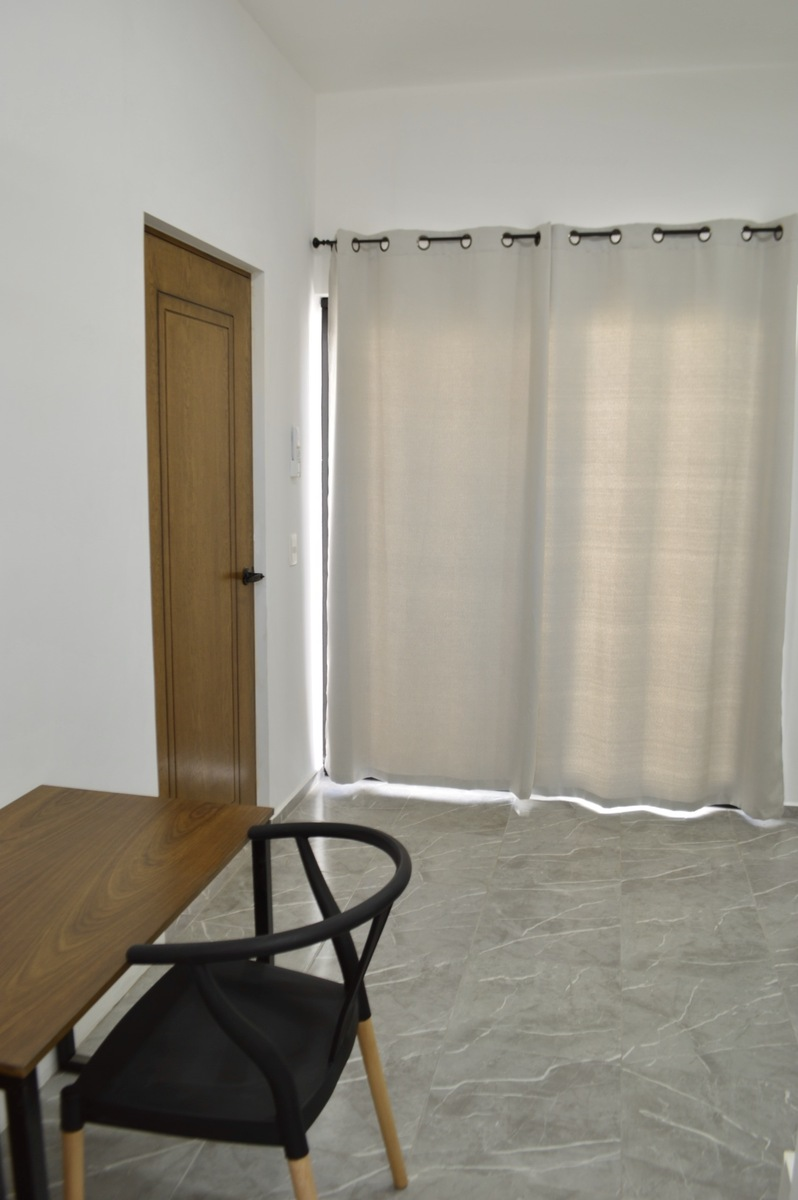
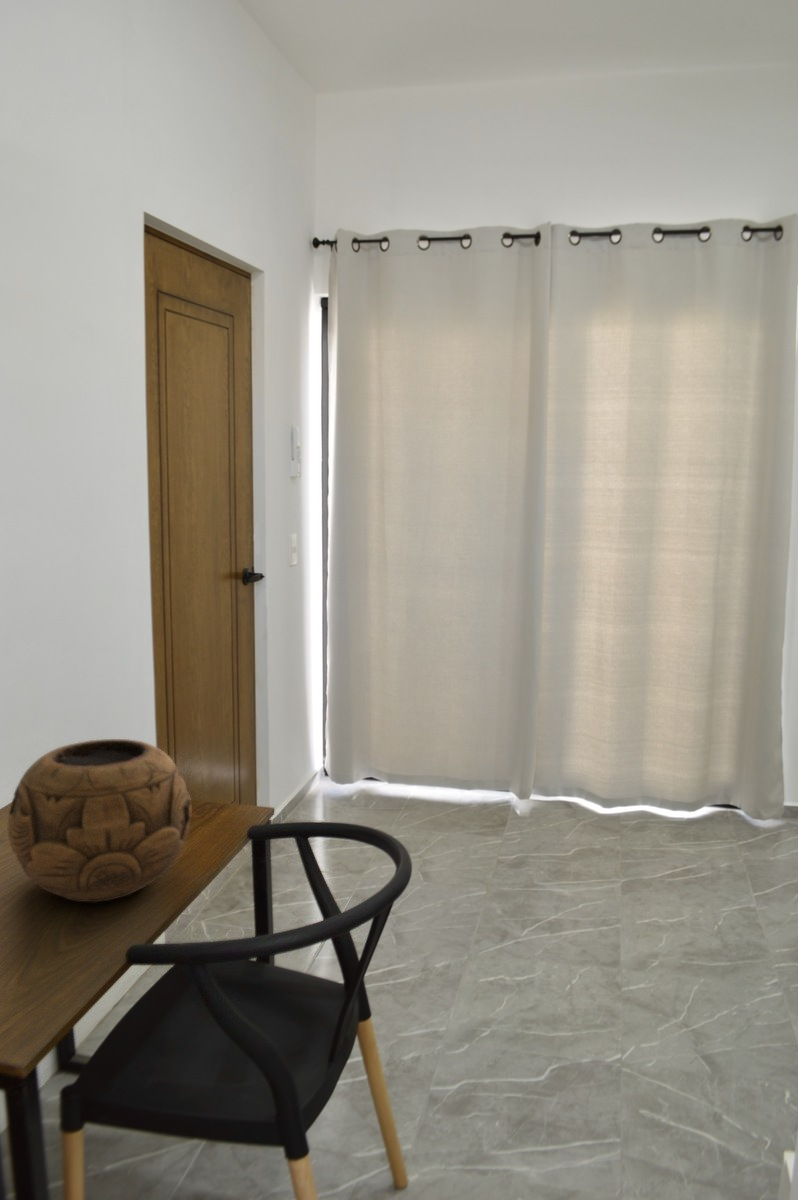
+ decorative bowl (102, 818)
